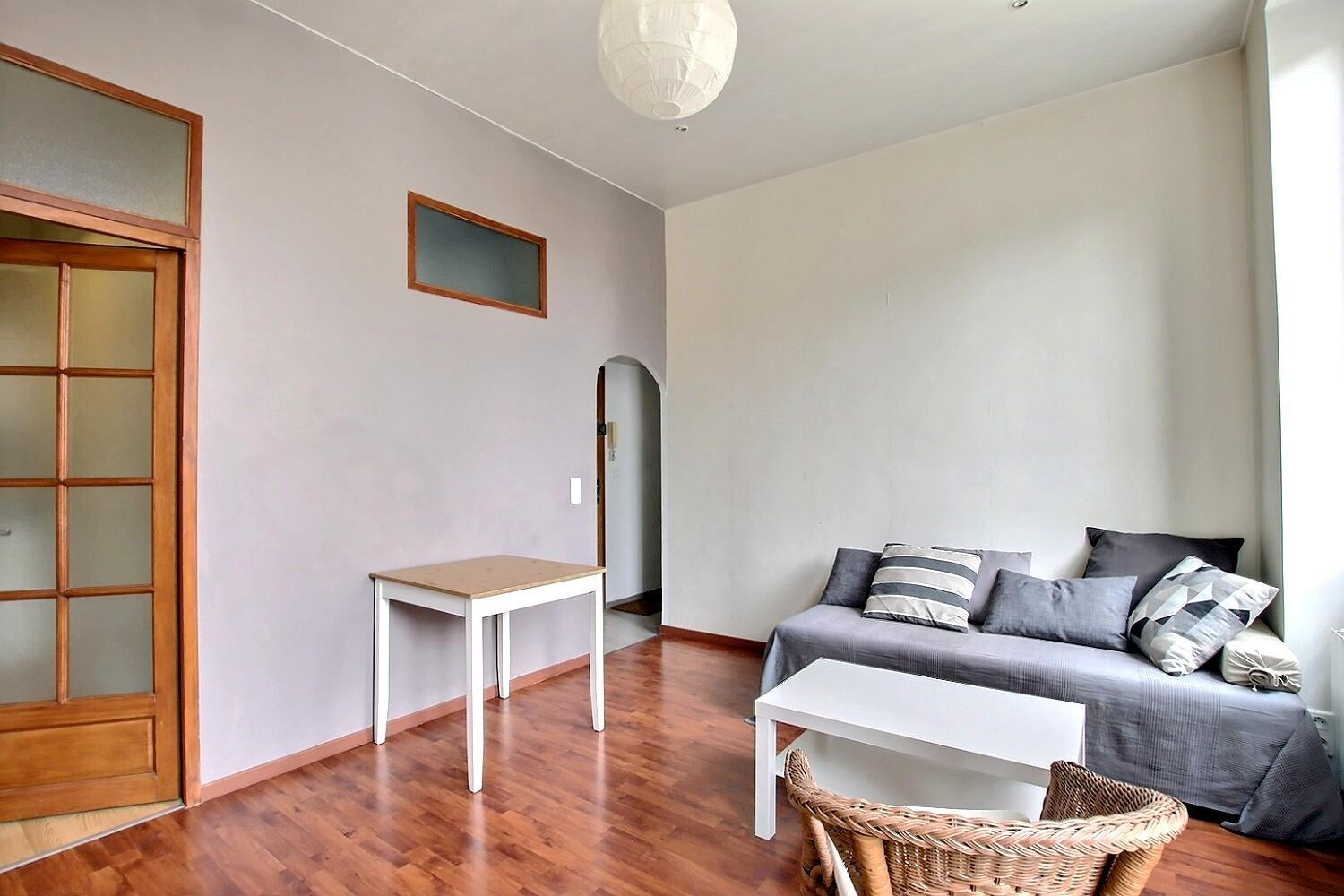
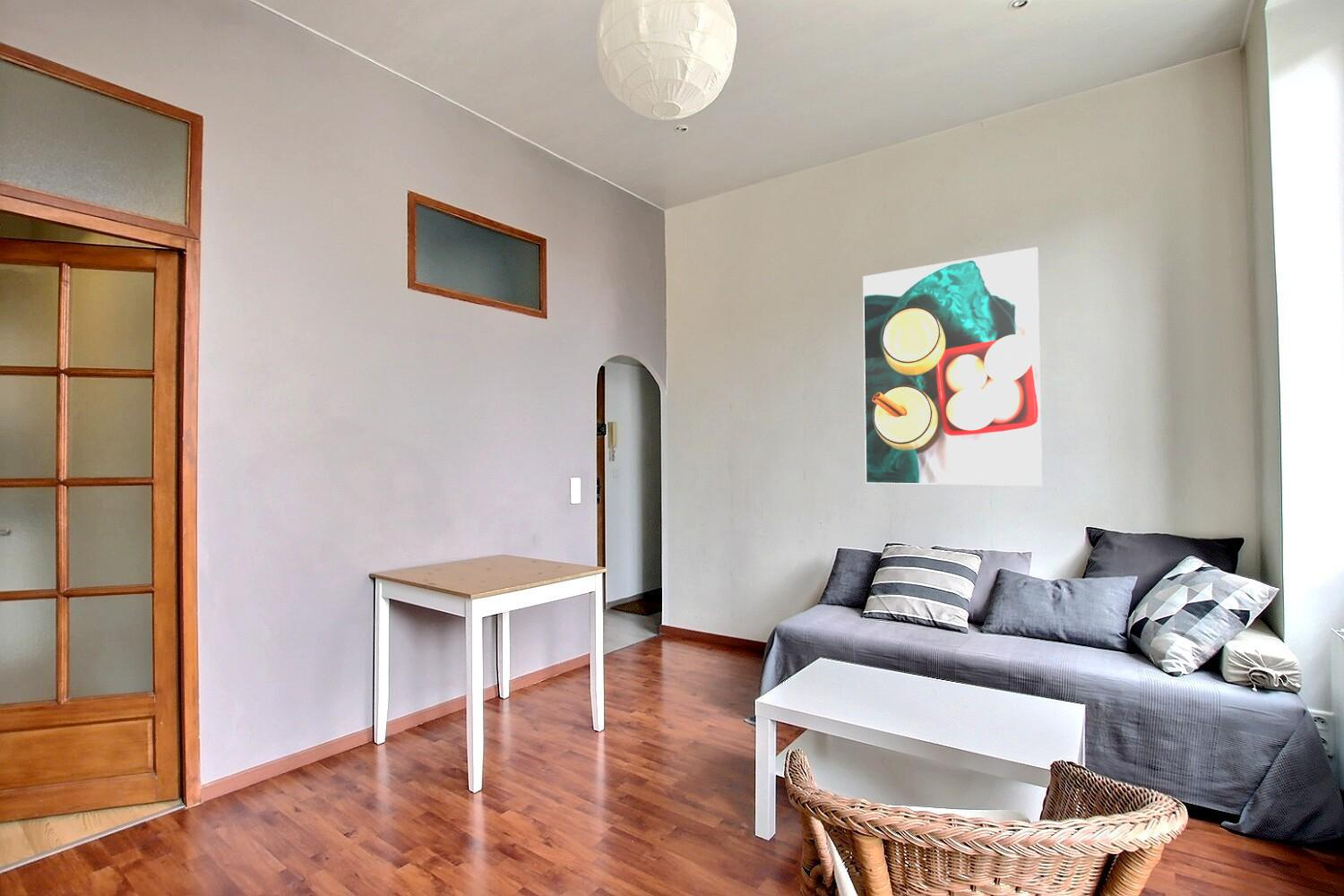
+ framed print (945, 373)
